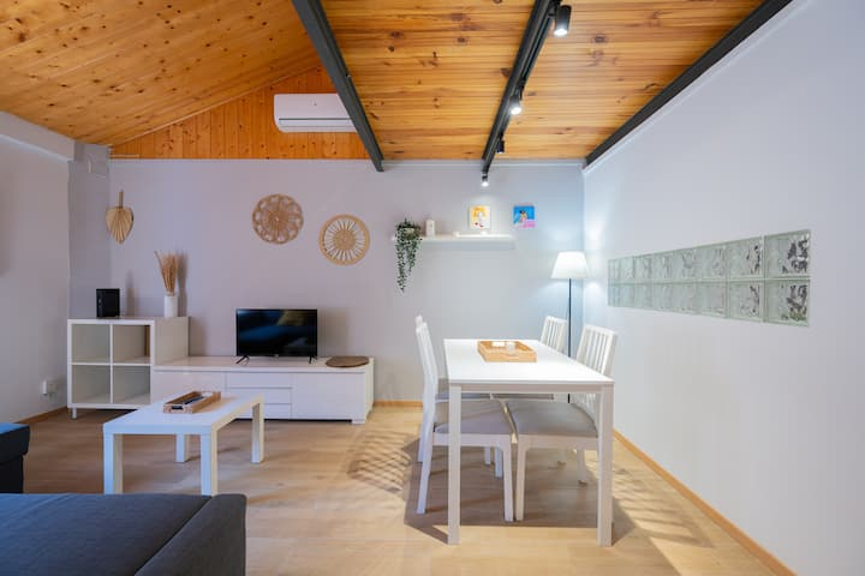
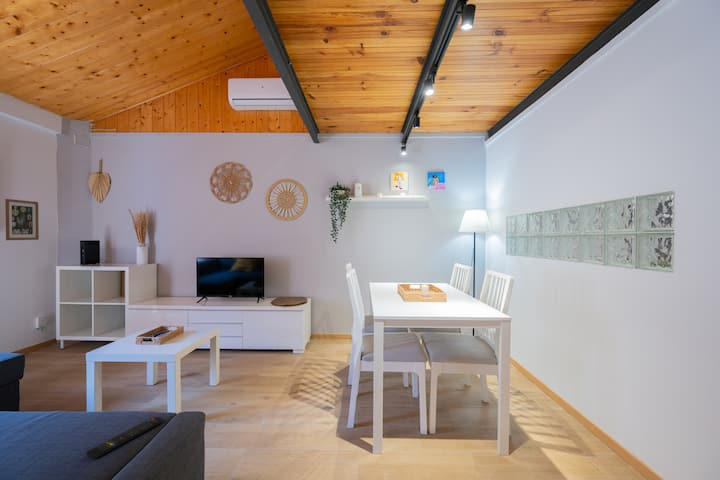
+ wall art (22, 220)
+ remote control (128, 436)
